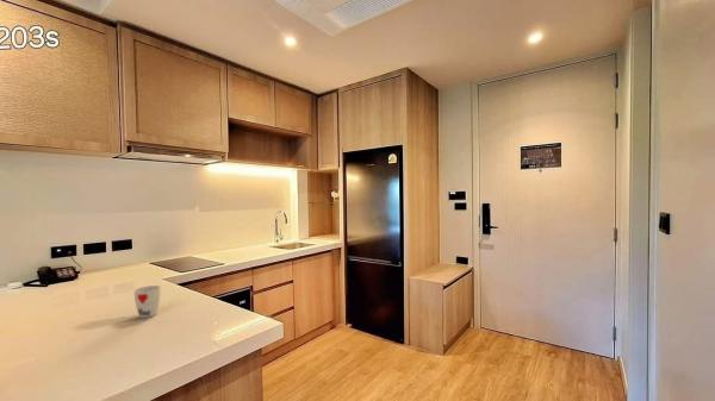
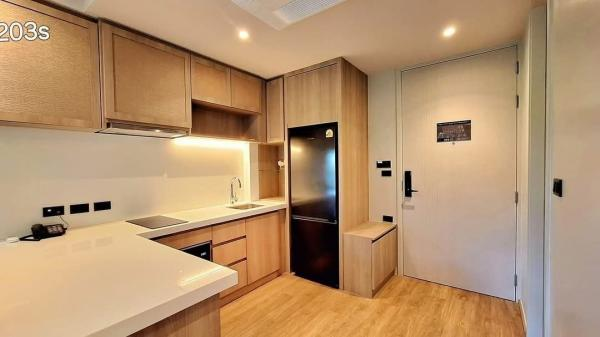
- cup (148, 301)
